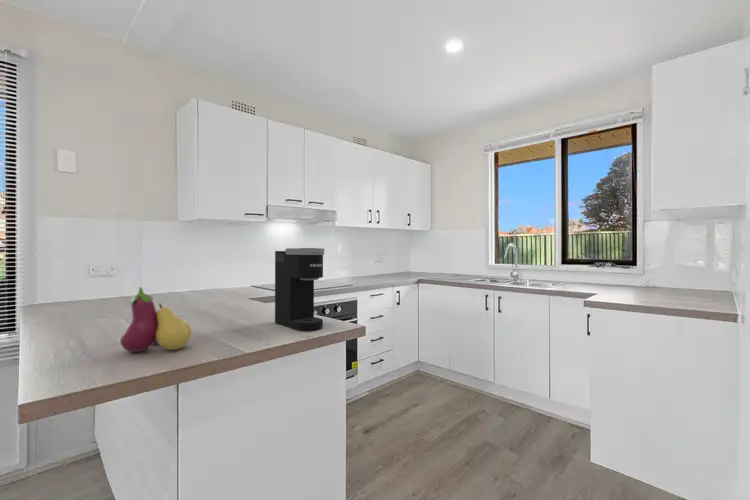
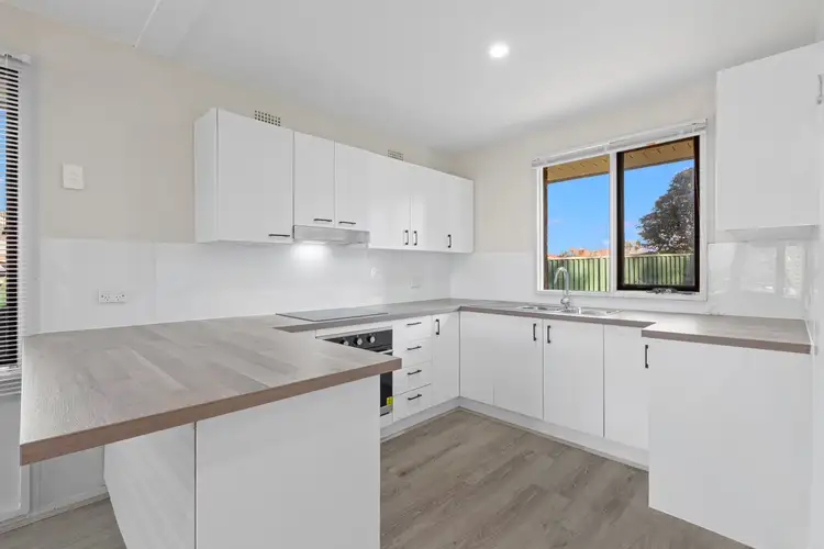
- coffee maker (298, 286)
- fruit (160, 316)
